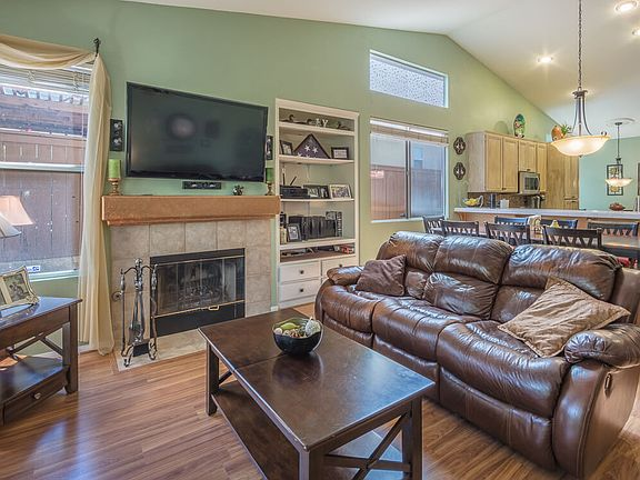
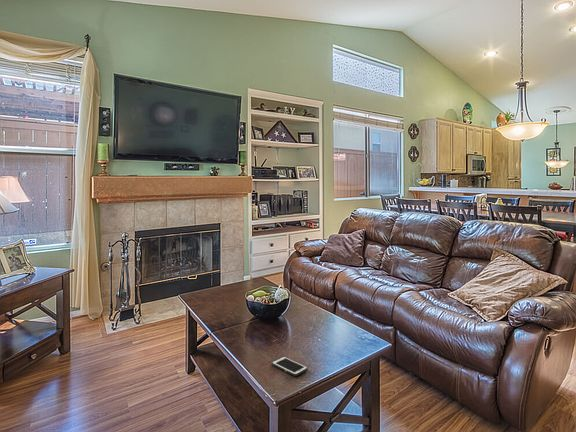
+ cell phone (289, 365)
